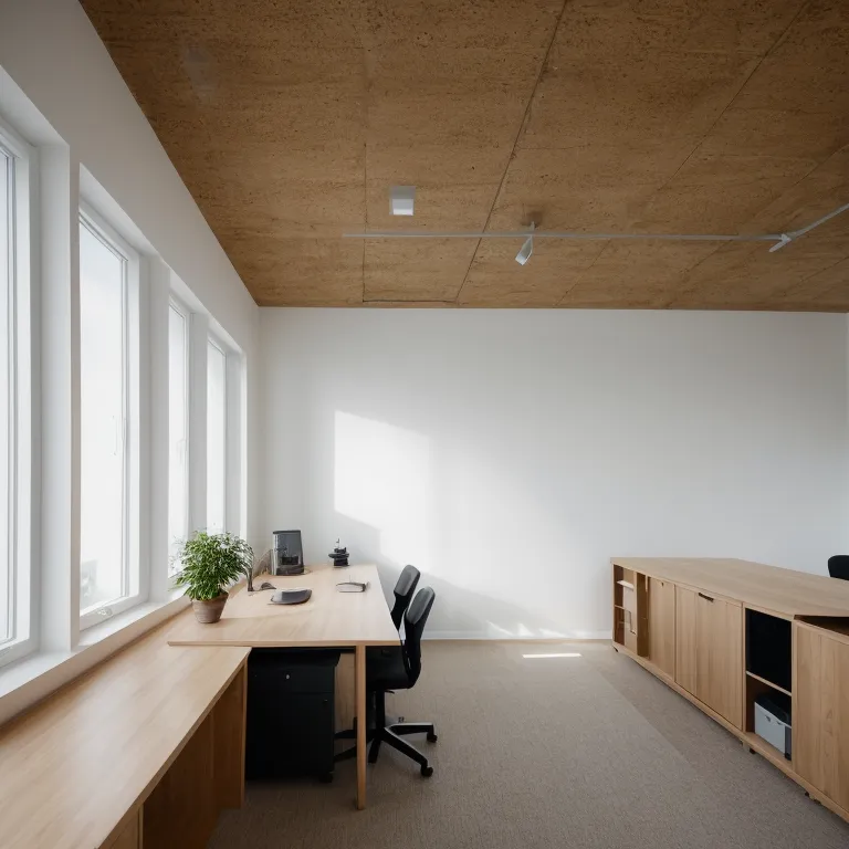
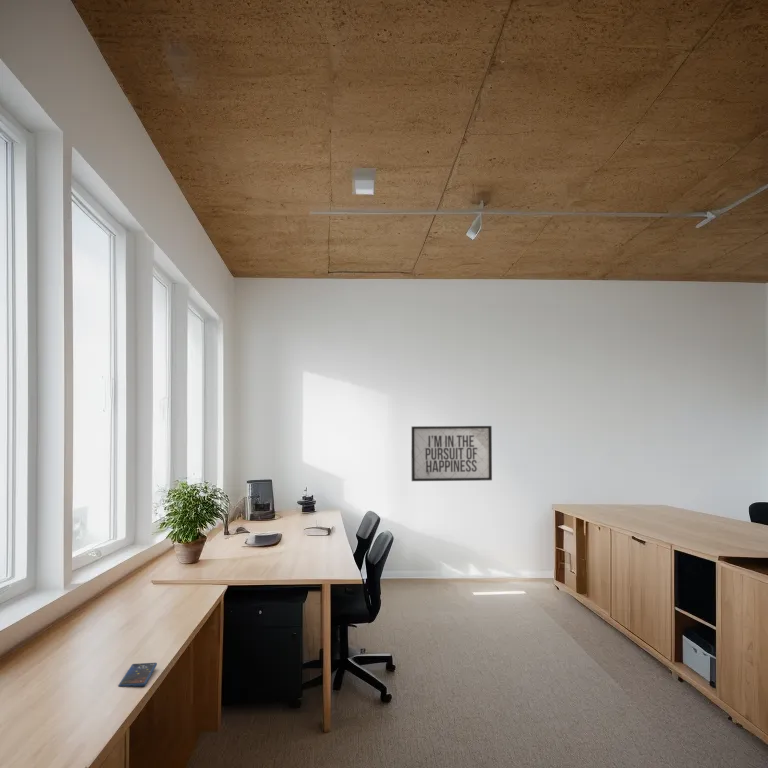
+ mirror (451, 453)
+ smartphone (138, 674)
